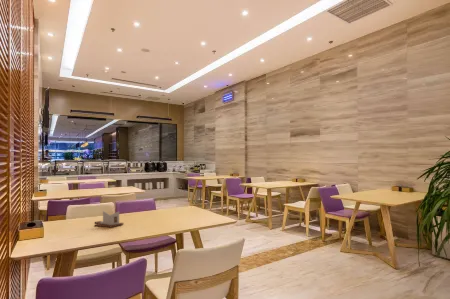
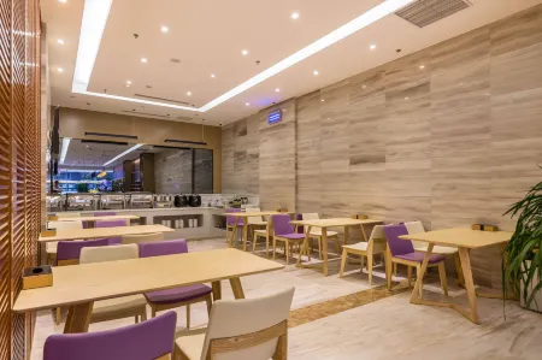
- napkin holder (108, 217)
